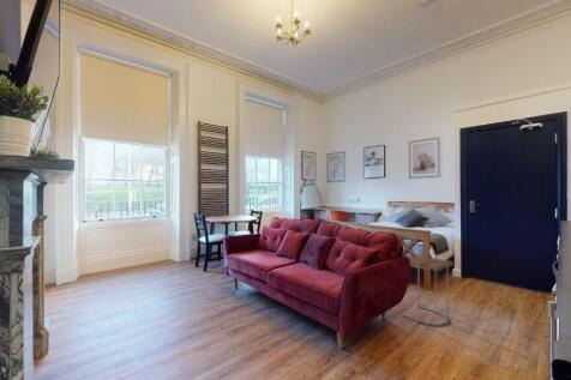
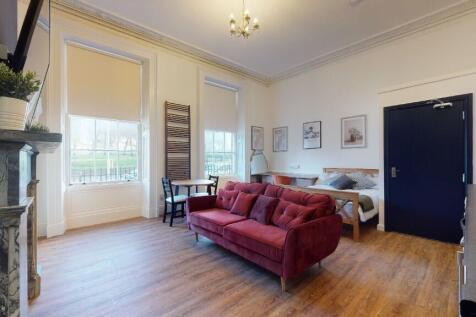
- side table (419, 288)
